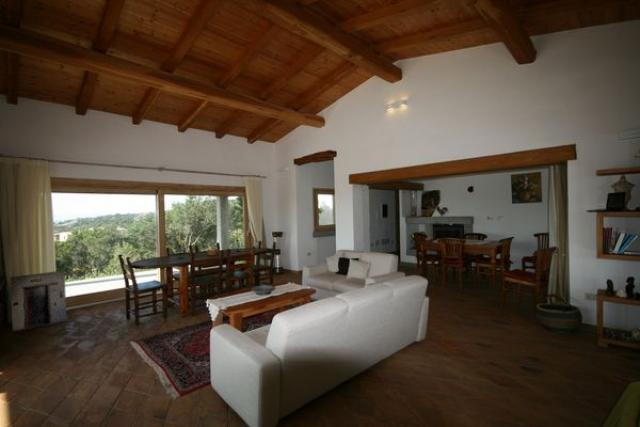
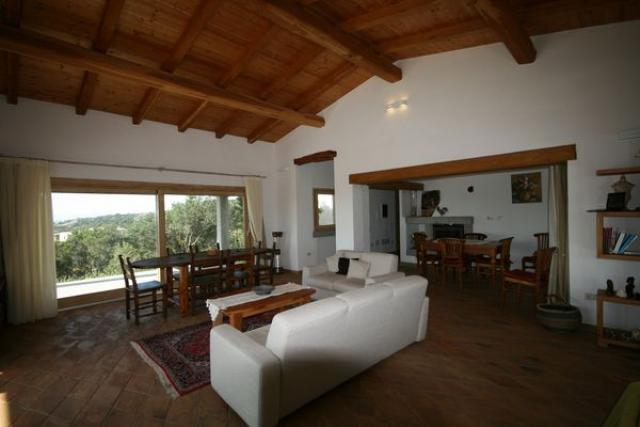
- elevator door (39, 299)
